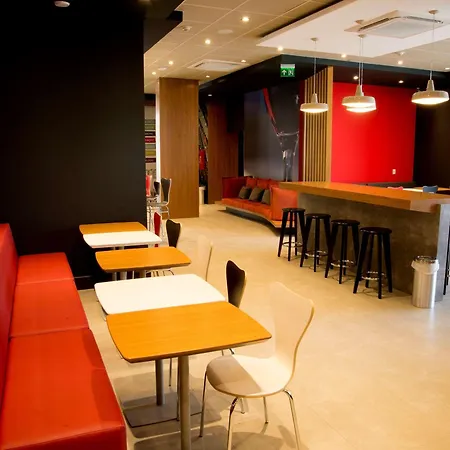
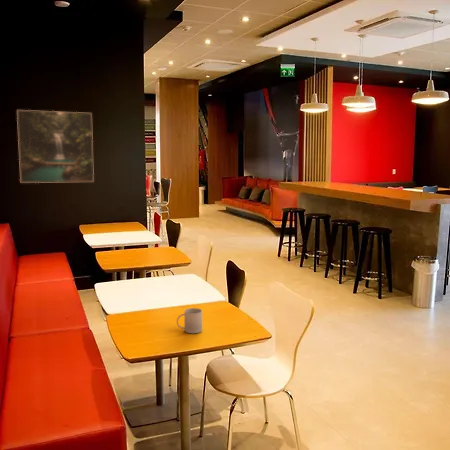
+ mug (189, 320)
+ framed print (56, 147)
